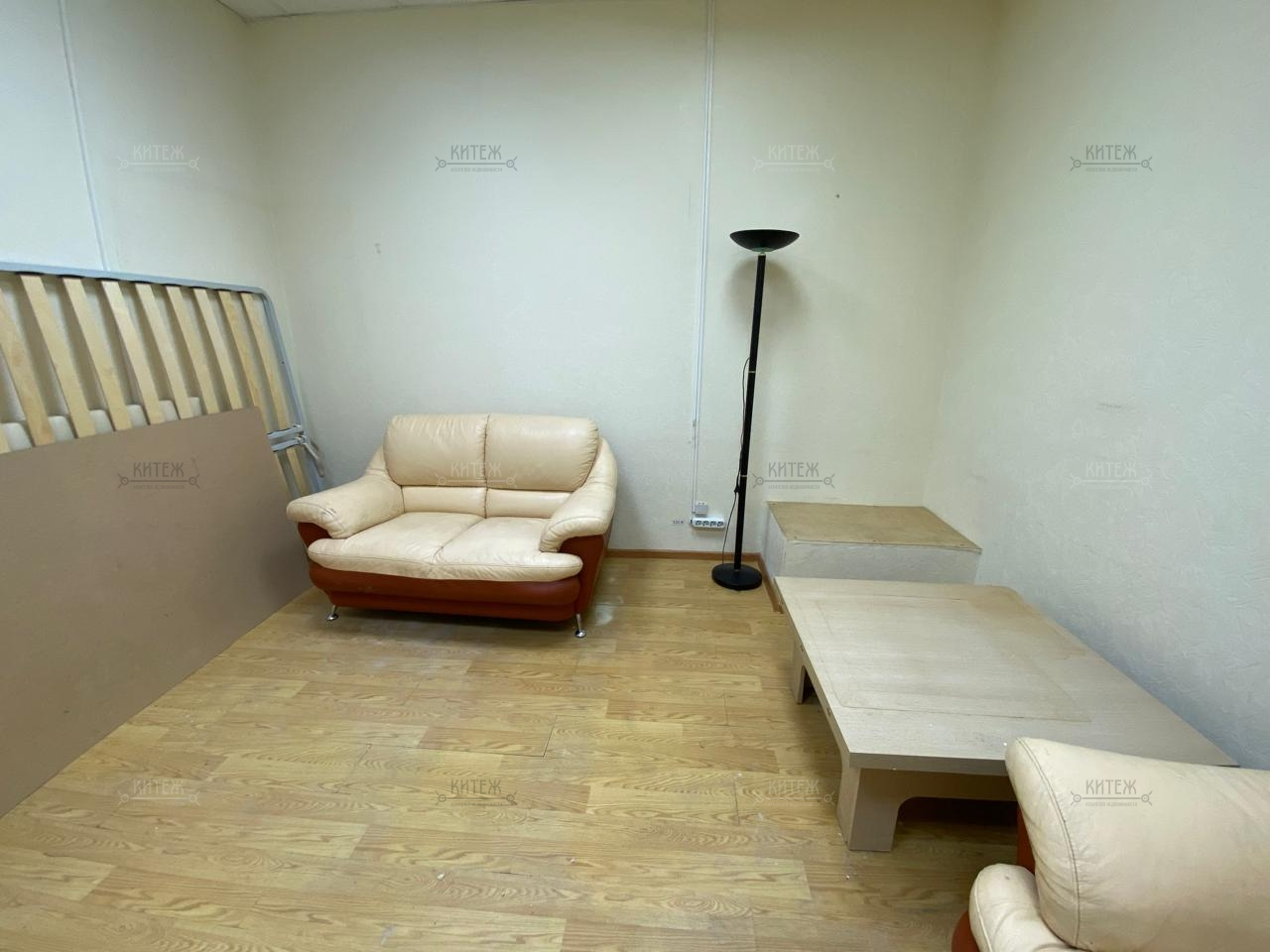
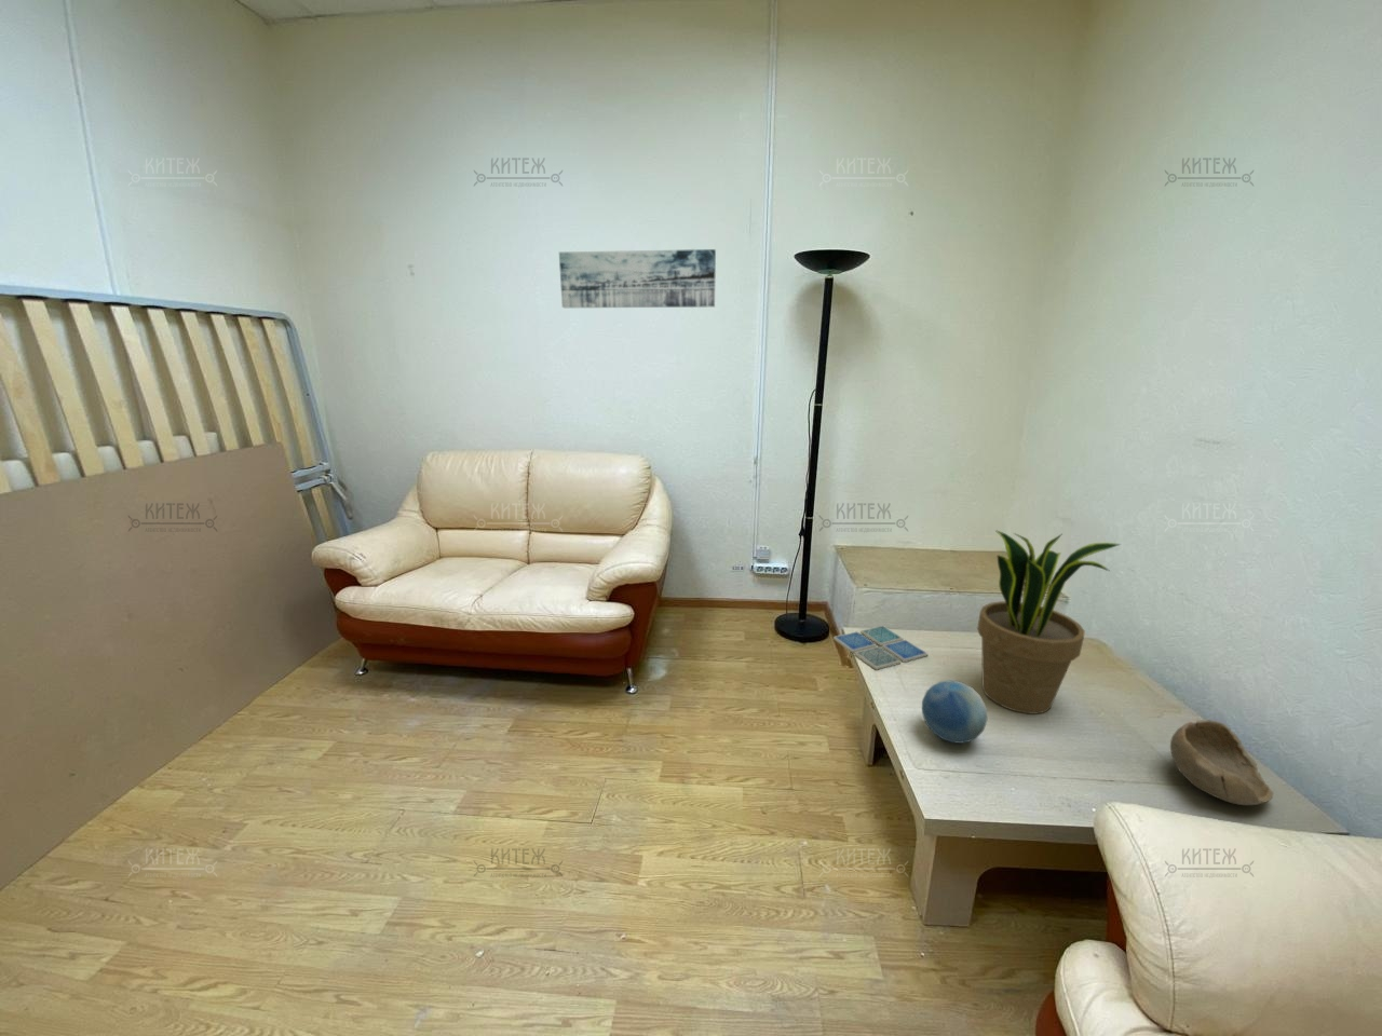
+ wall art (637, 280)
+ potted plant (1037, 616)
+ decorative ball (953, 712)
+ drink coaster (879, 646)
+ bowl (1220, 763)
